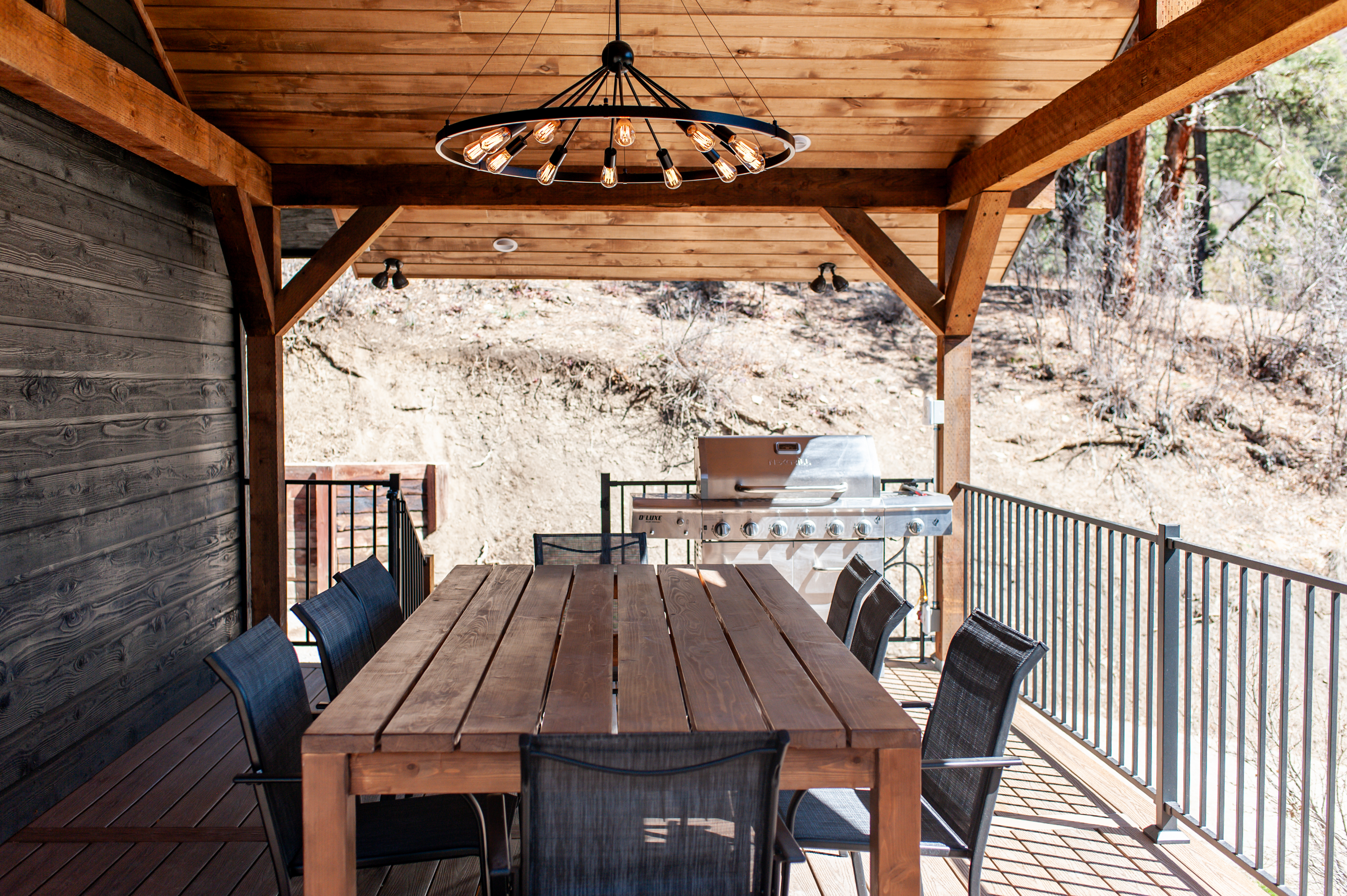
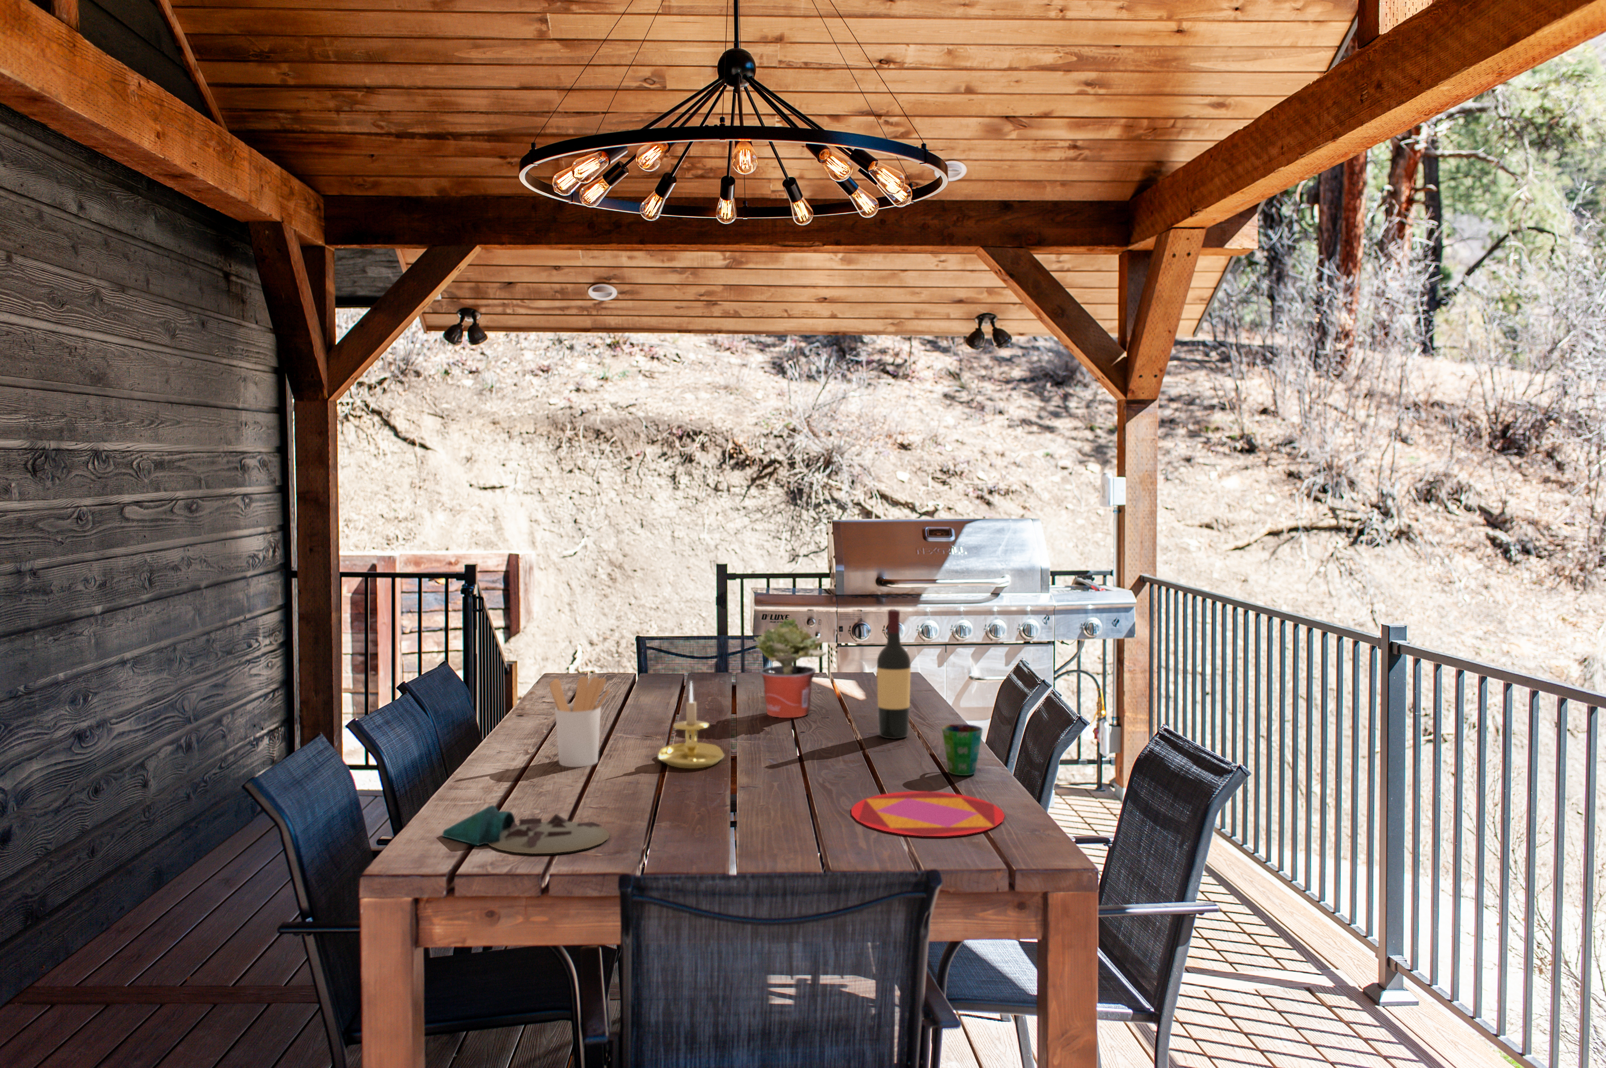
+ utensil holder (582, 719)
+ potted plant (790, 666)
+ plate (926, 812)
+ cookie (526, 822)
+ wine bottle (893, 672)
+ cup (960, 749)
+ candle holder (690, 720)
